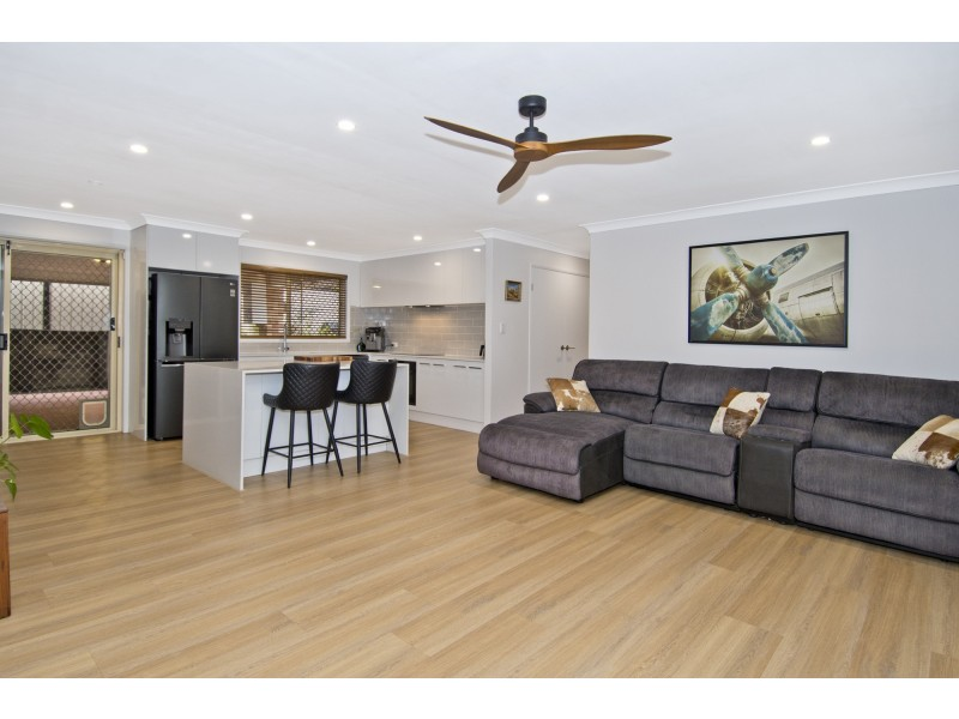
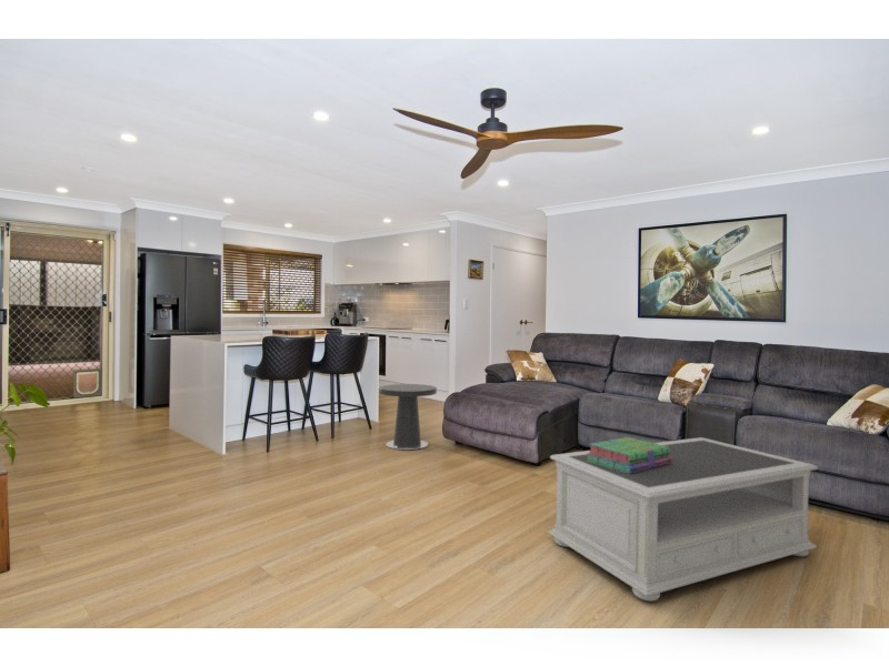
+ stack of books (628, 453)
+ side table (407, 415)
+ coffee table (679, 504)
